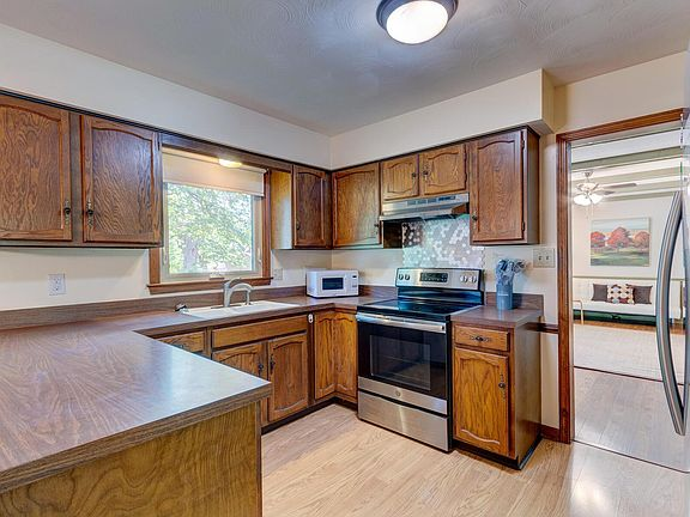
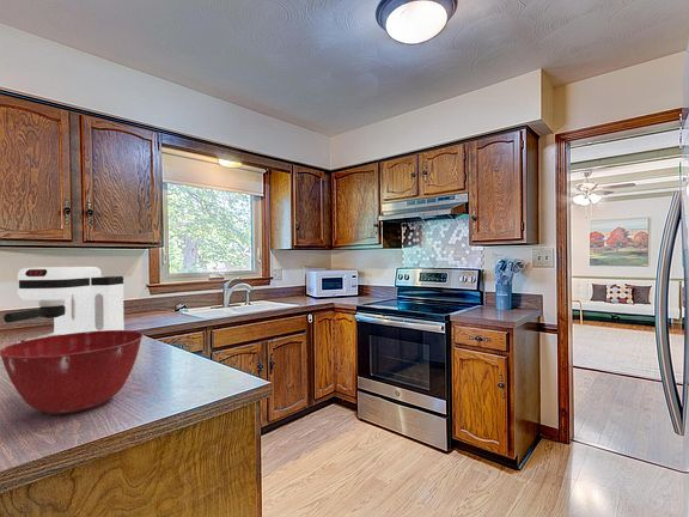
+ mixing bowl (78, 371)
+ coffee maker (69, 311)
